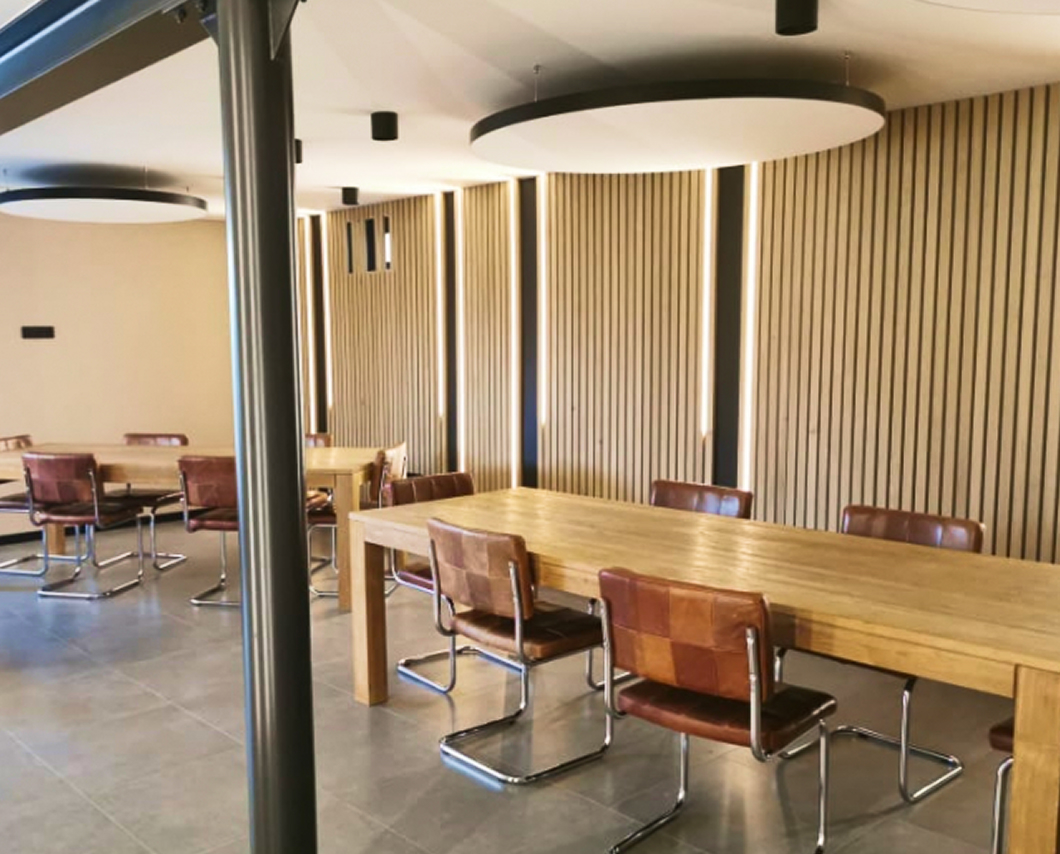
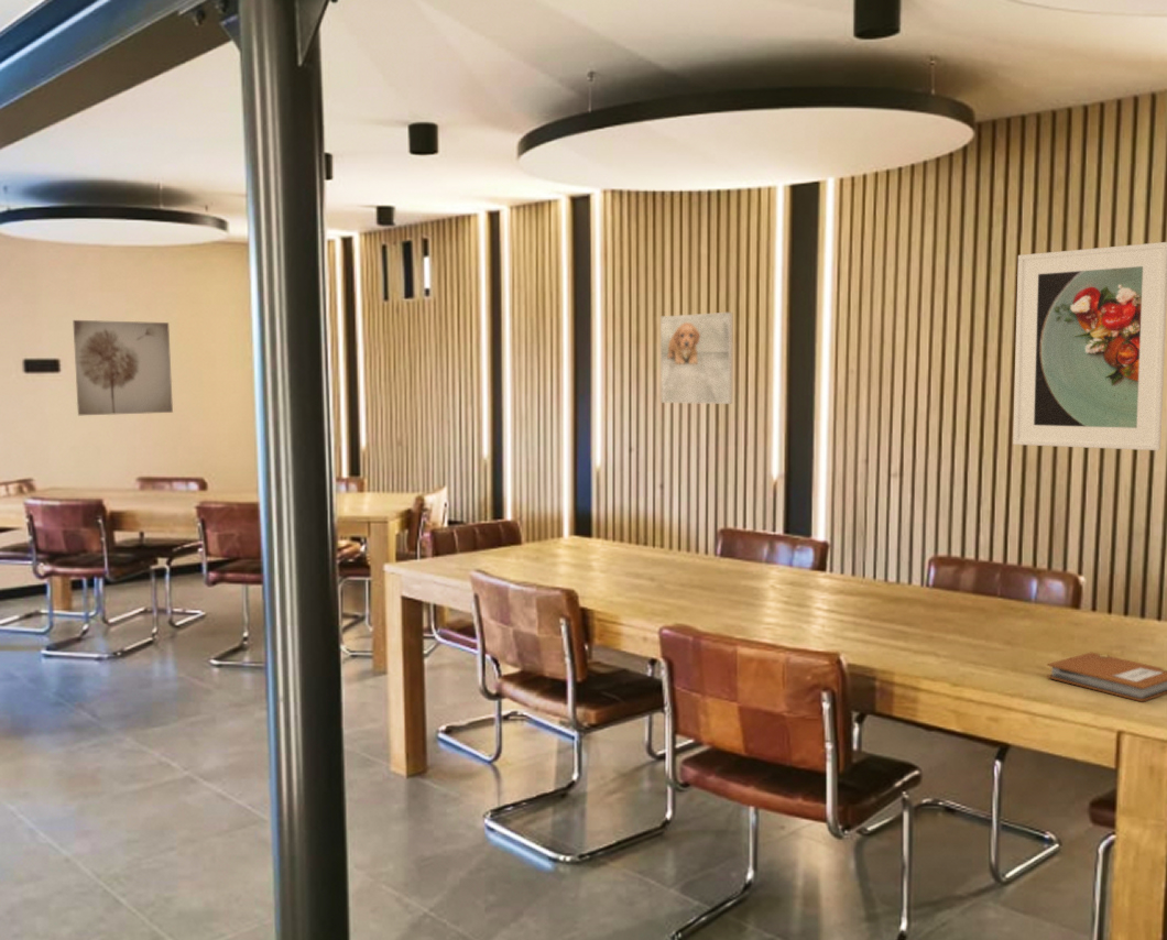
+ notebook (1119, 675)
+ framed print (1087, 349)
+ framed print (695, 359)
+ wall art (124, 368)
